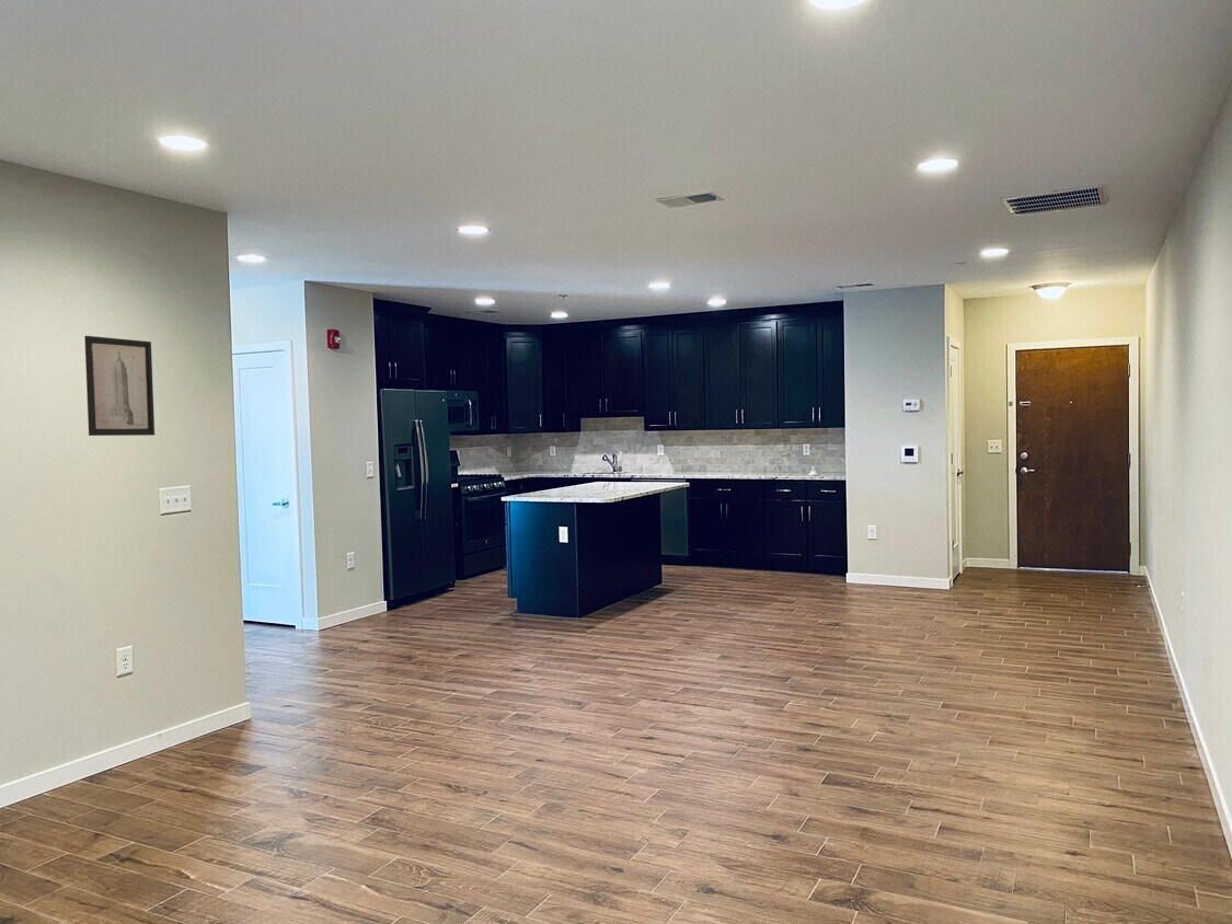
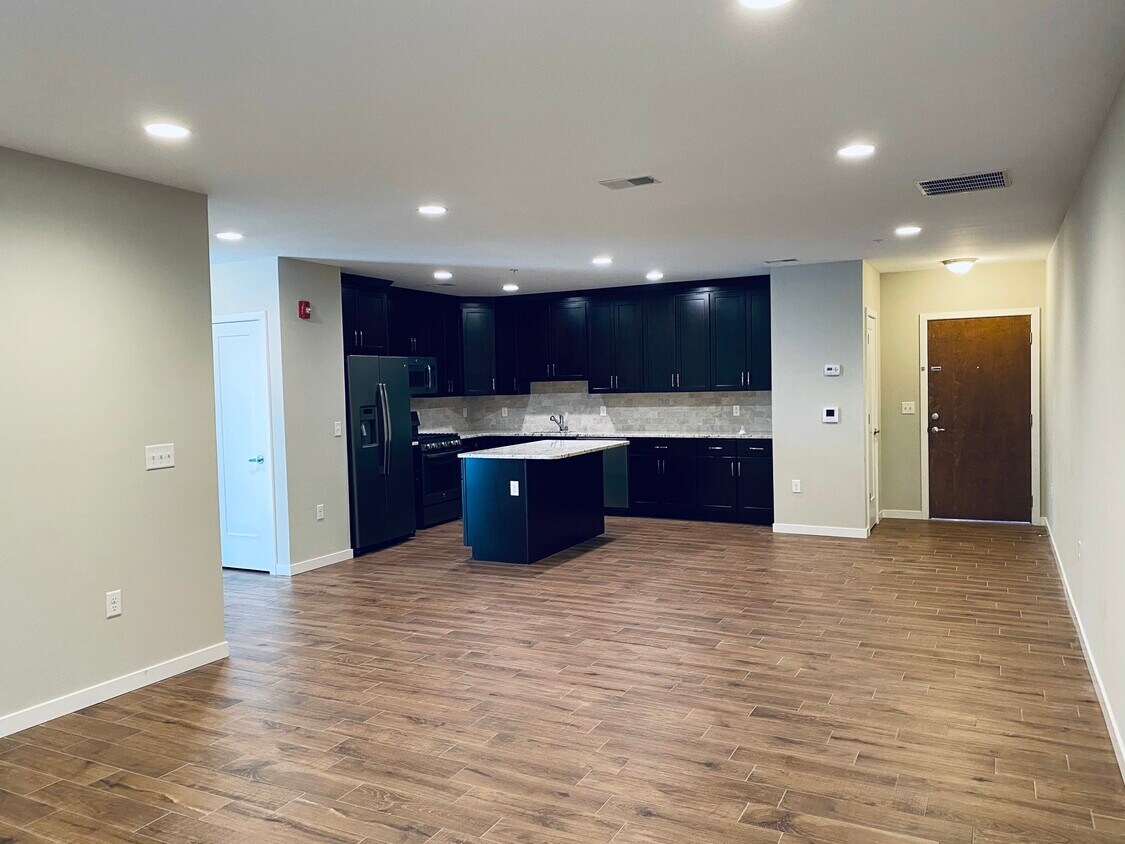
- wall art (120, 386)
